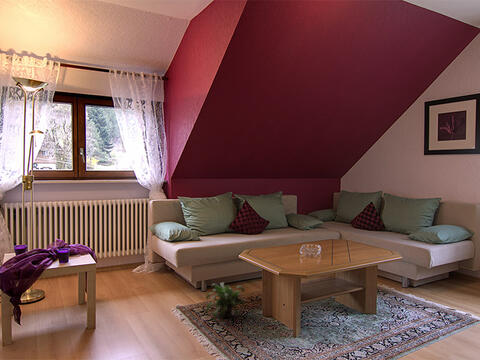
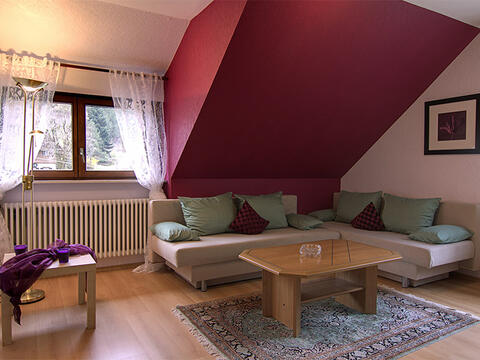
- potted plant (223, 298)
